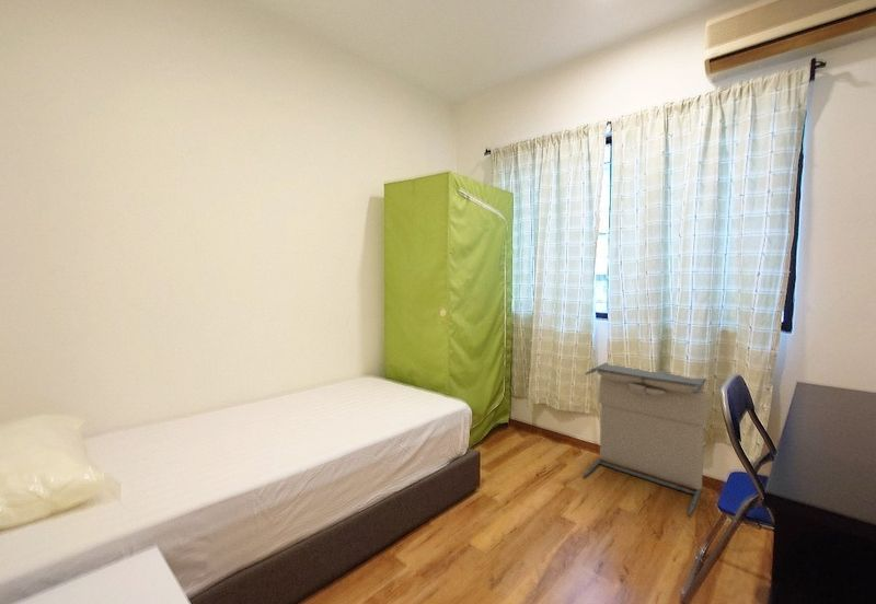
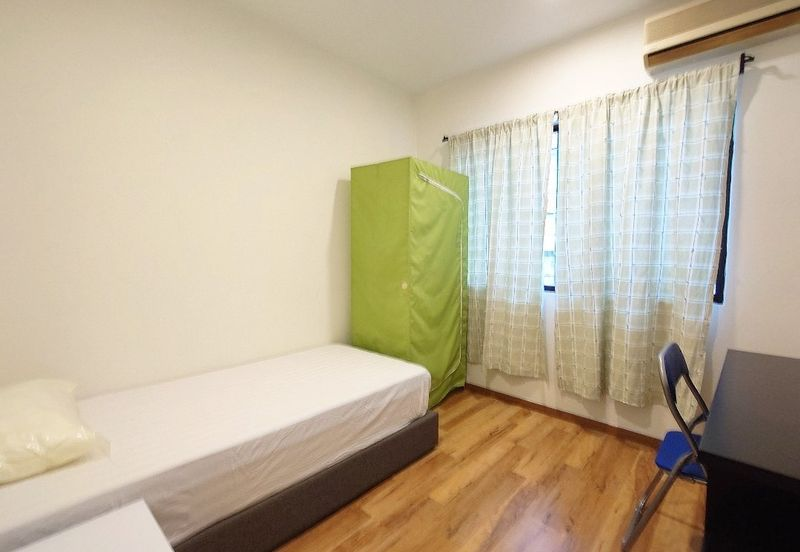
- laundry hamper (643, 429)
